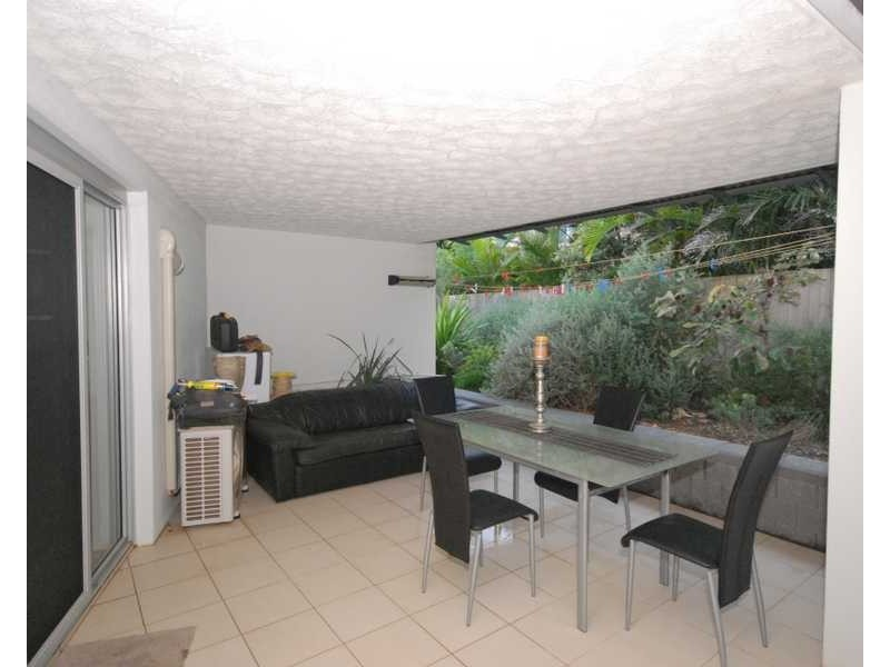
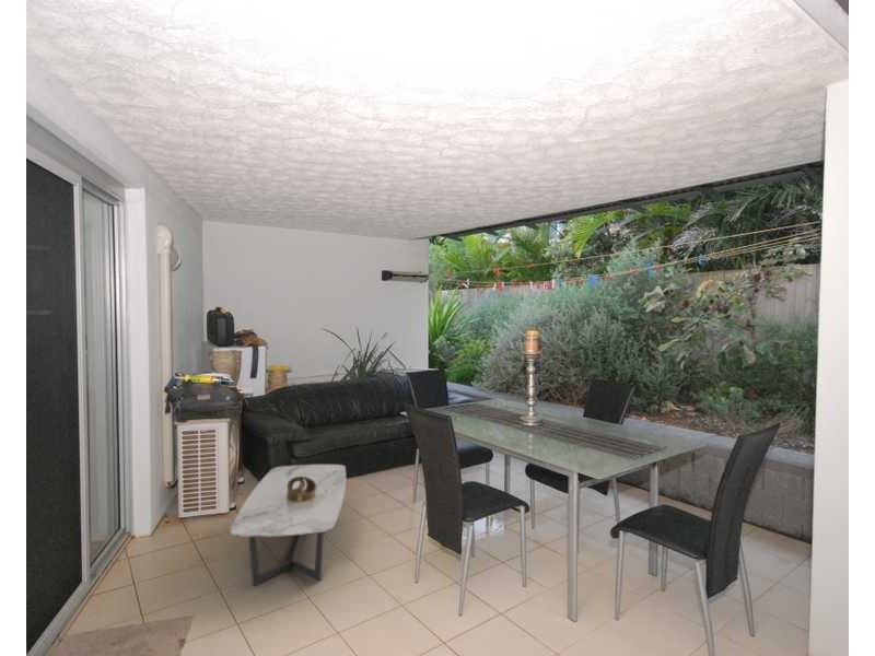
+ coffee table (298, 520)
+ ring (301, 488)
